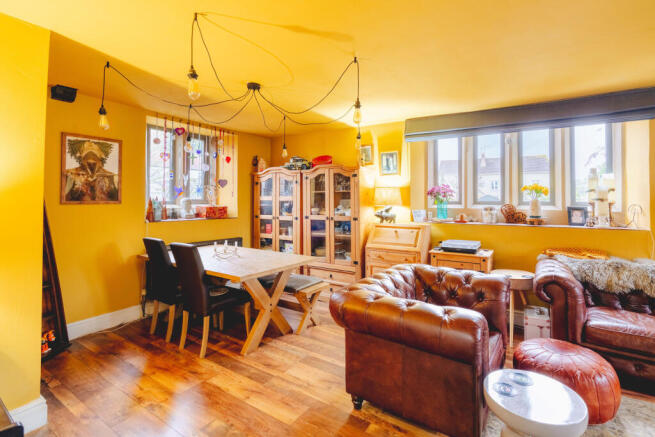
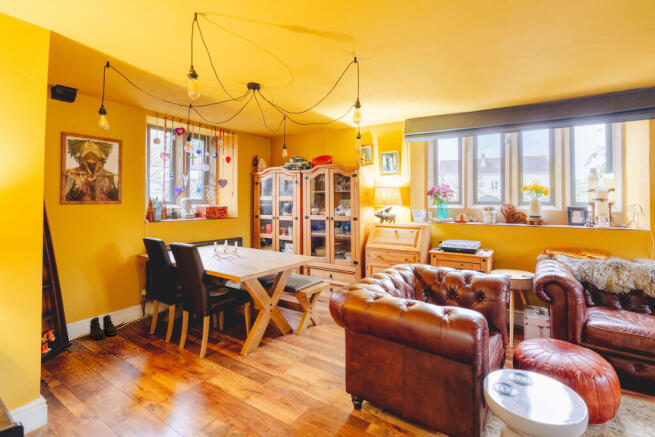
+ boots (103, 325)
